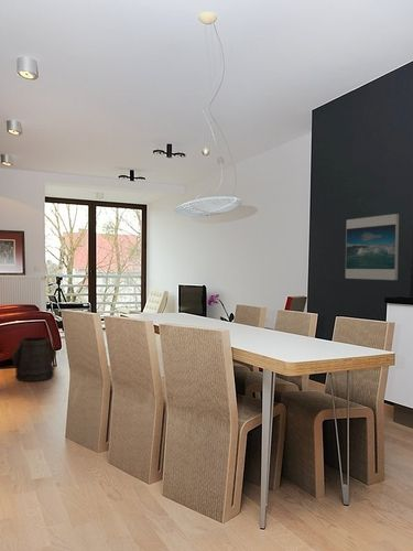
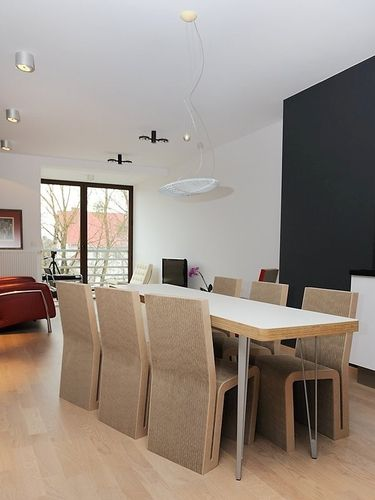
- bucket (35, 357)
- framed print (370, 248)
